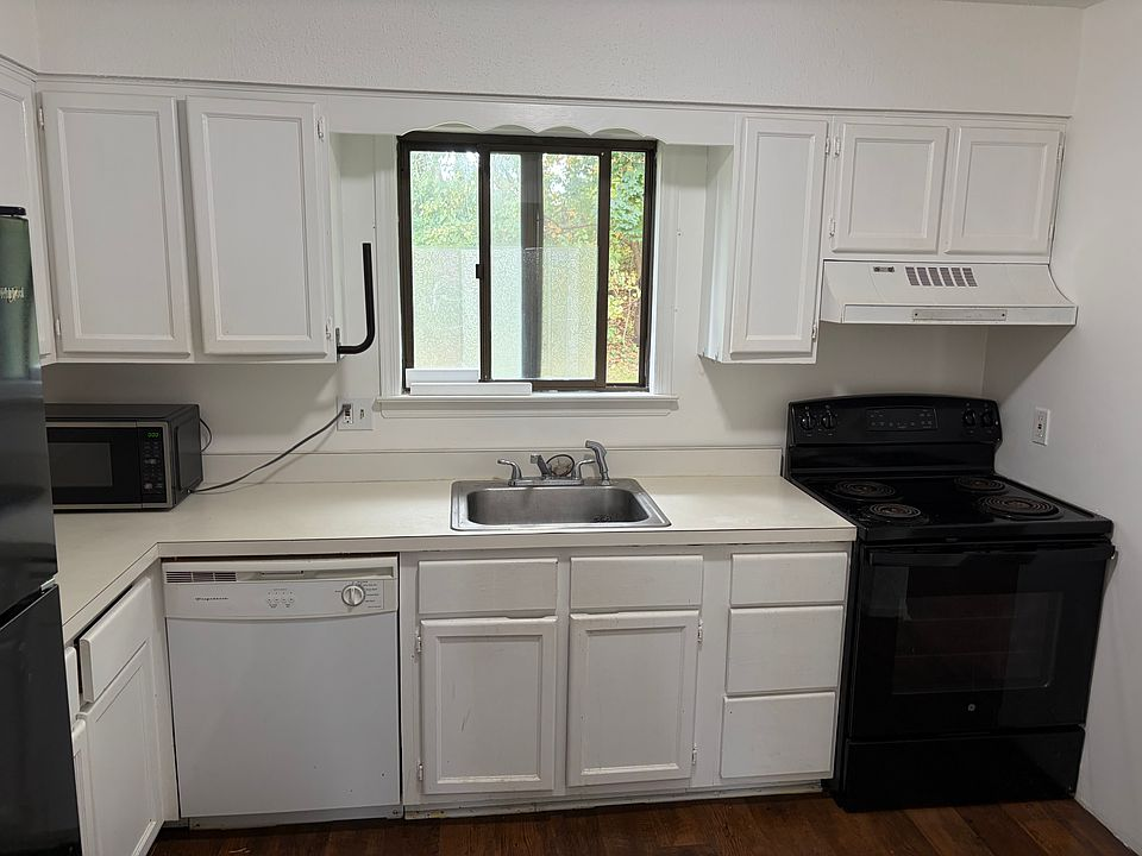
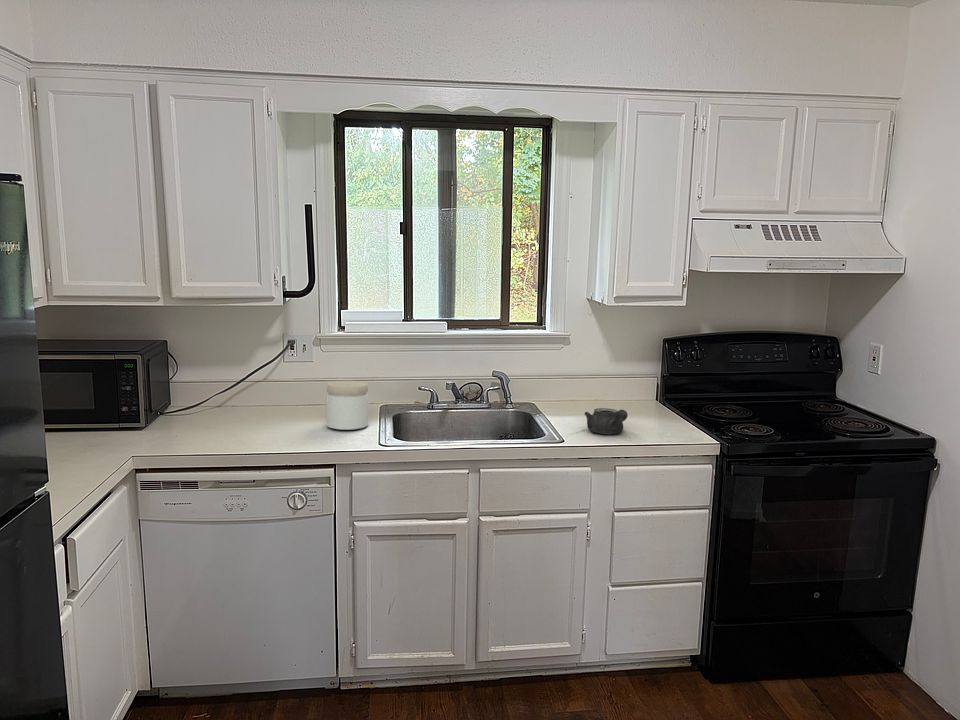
+ teapot (608, 419)
+ jar (347, 405)
